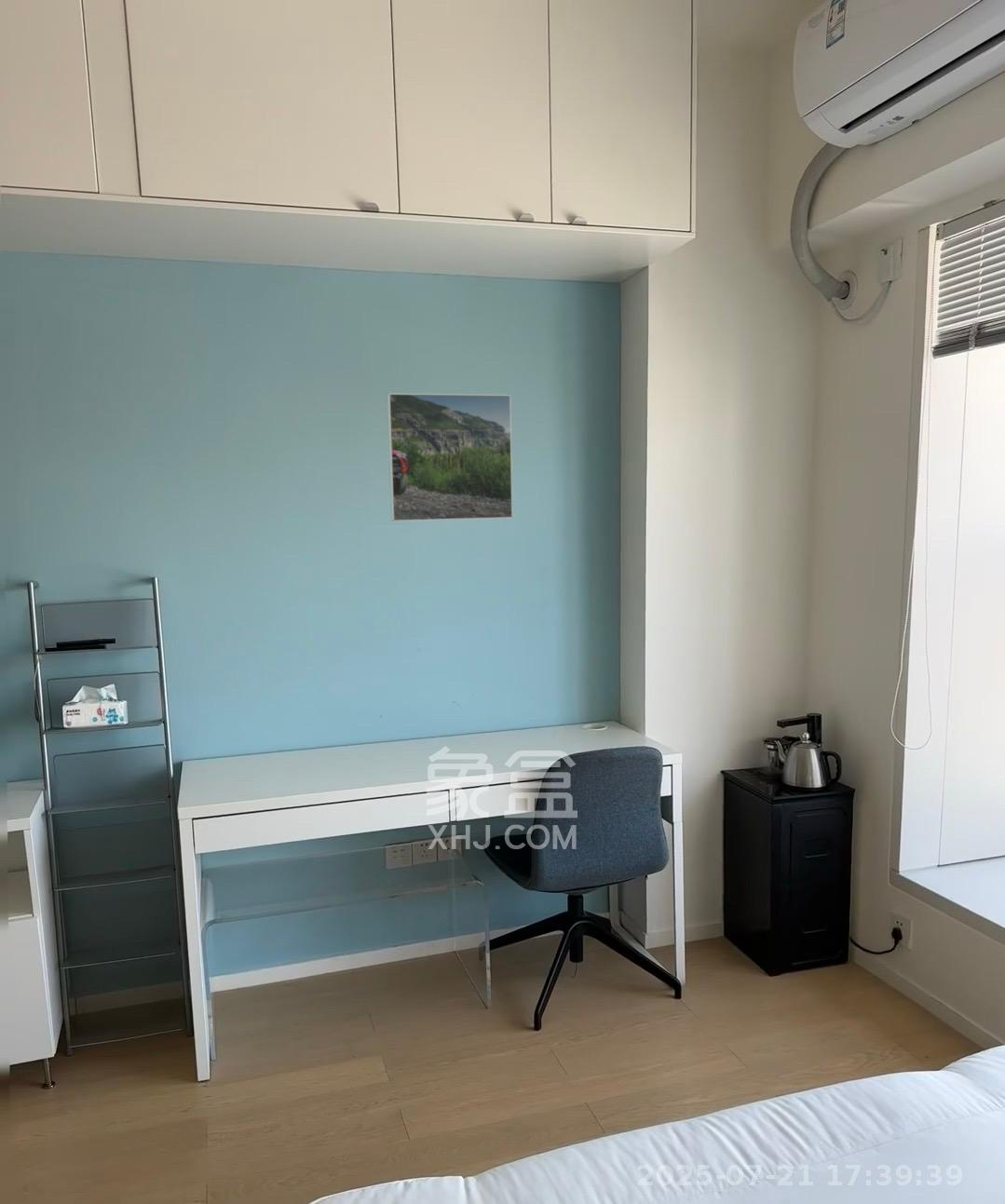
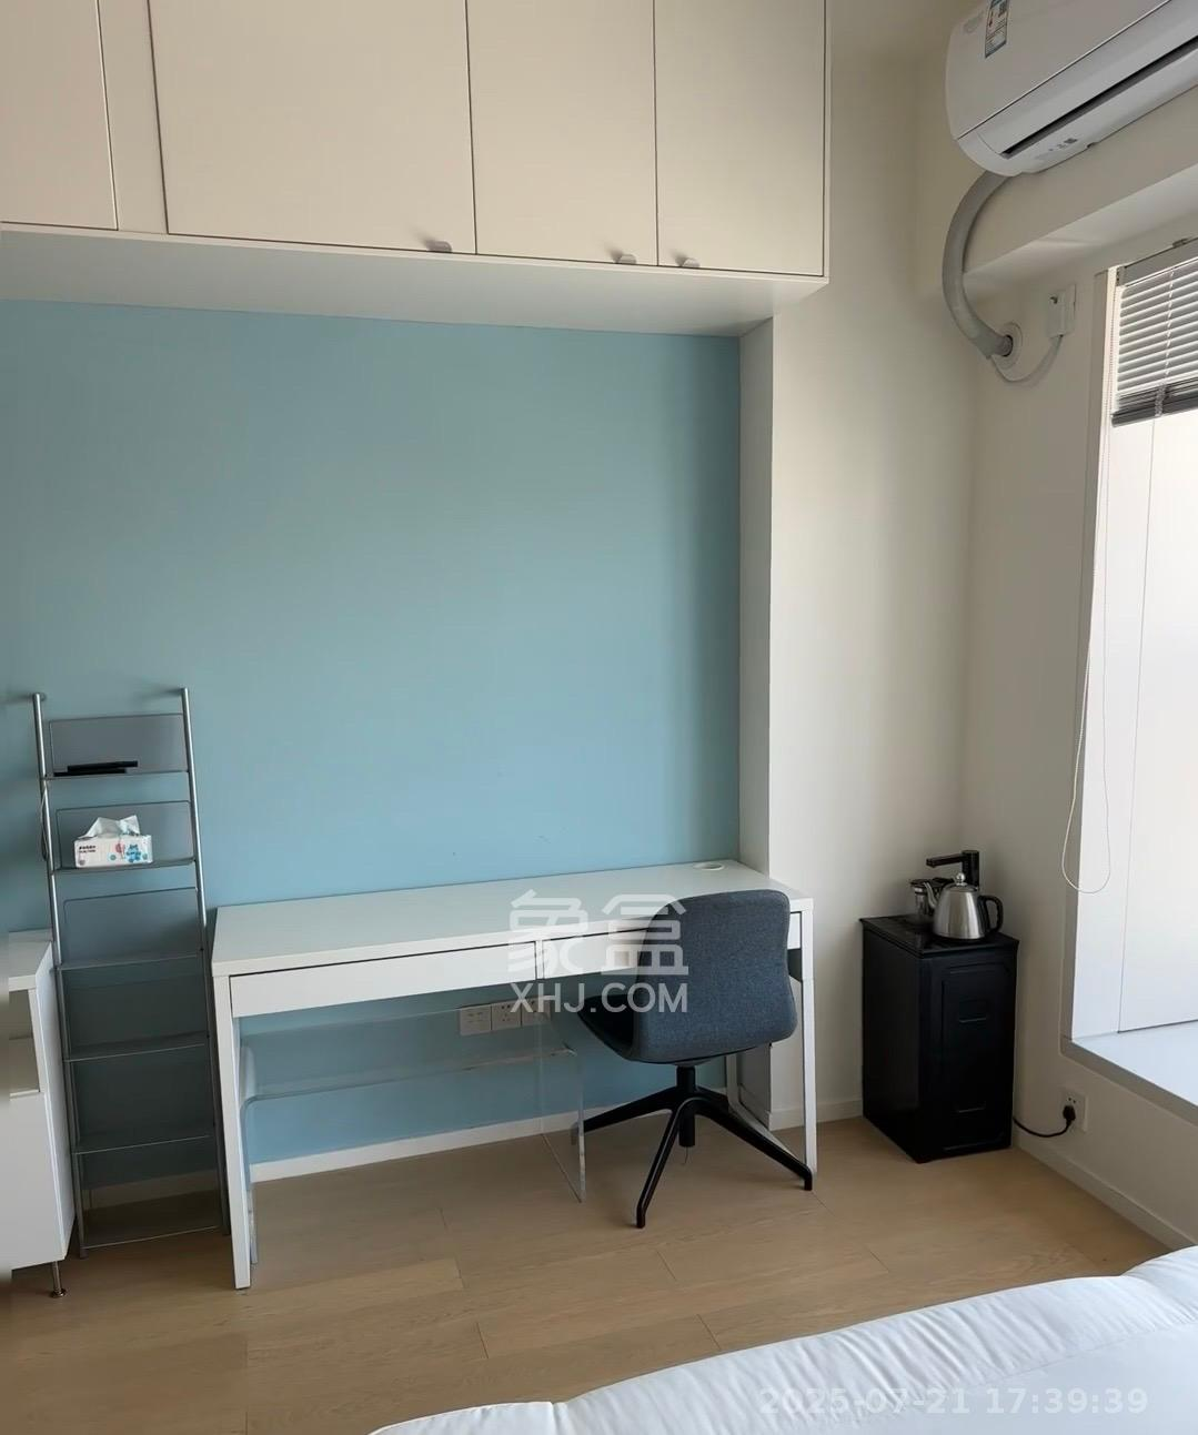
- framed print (451, 457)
